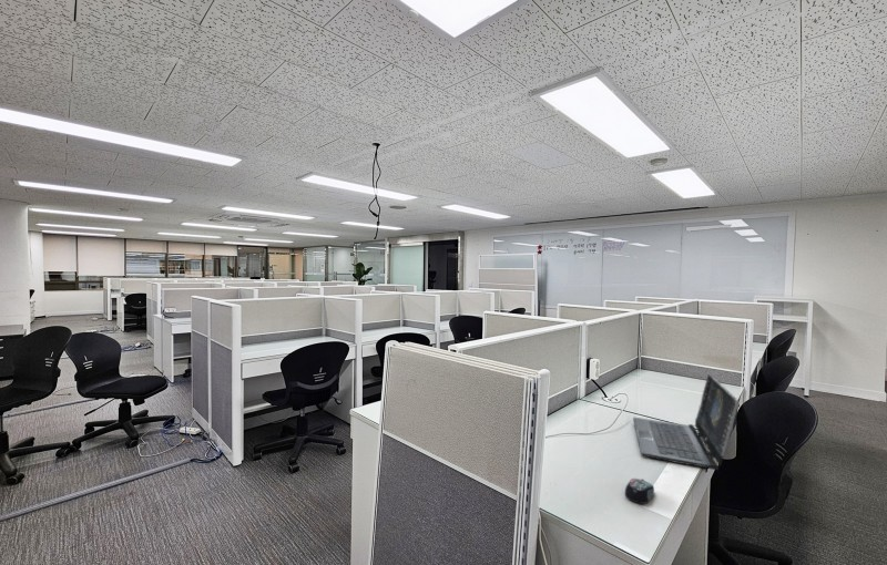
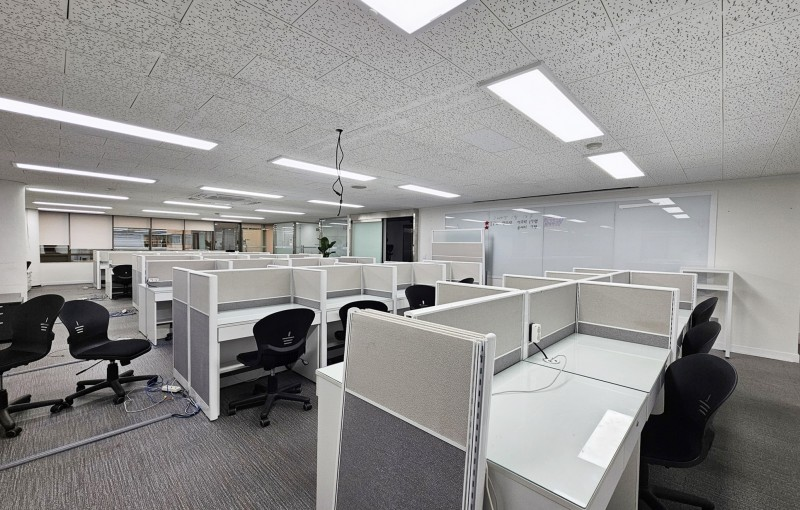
- computer mouse (639, 487)
- laptop (677, 423)
